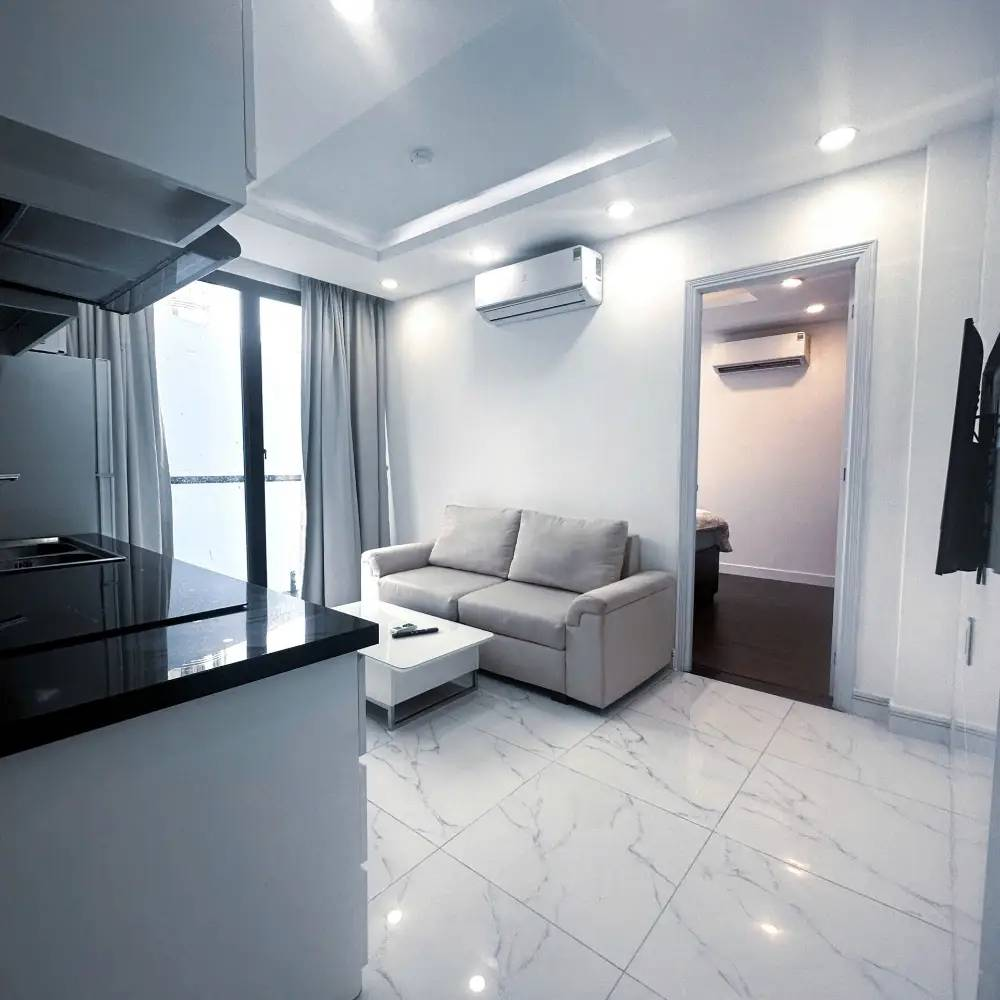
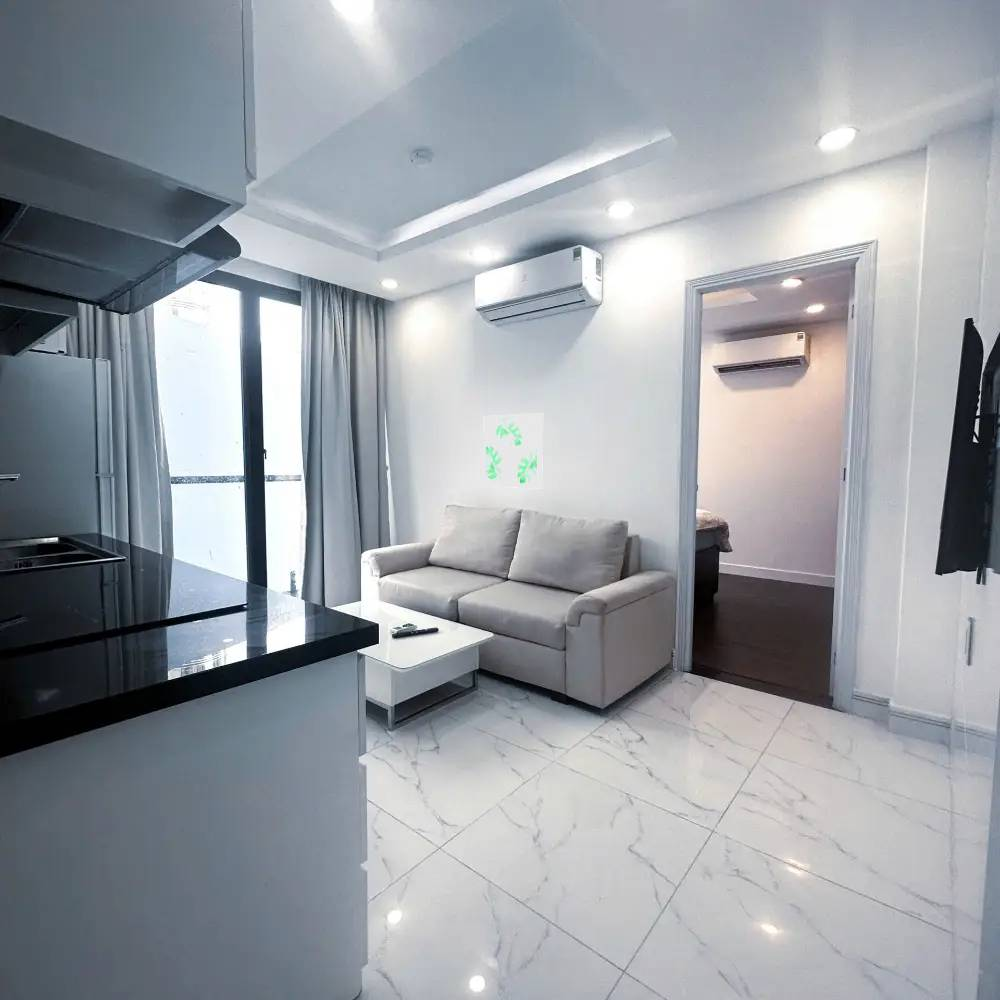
+ wall art (511, 451)
